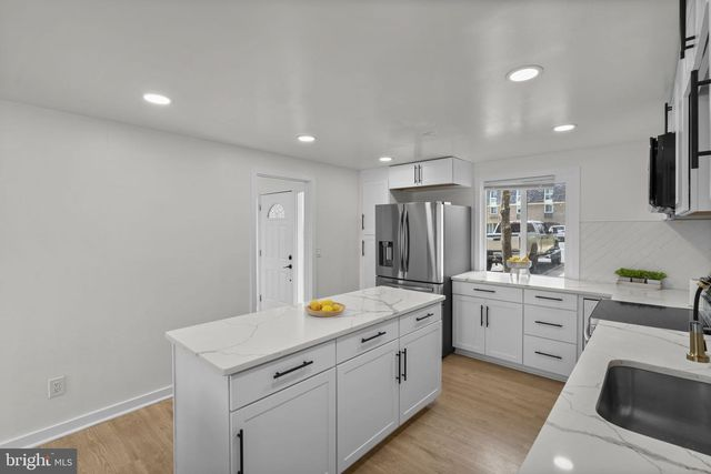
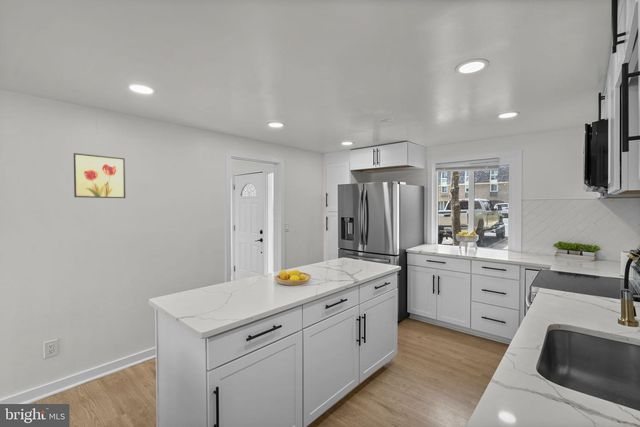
+ wall art (100, 176)
